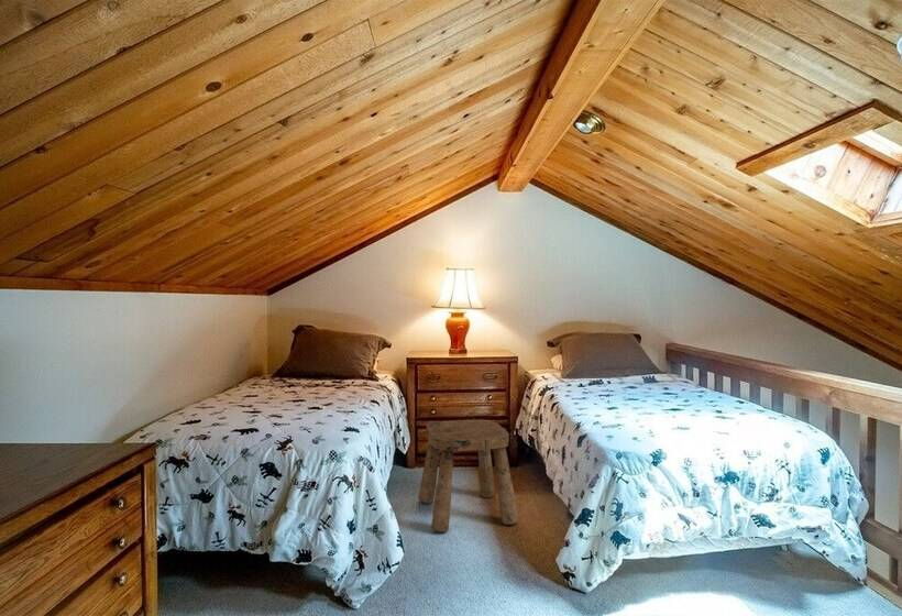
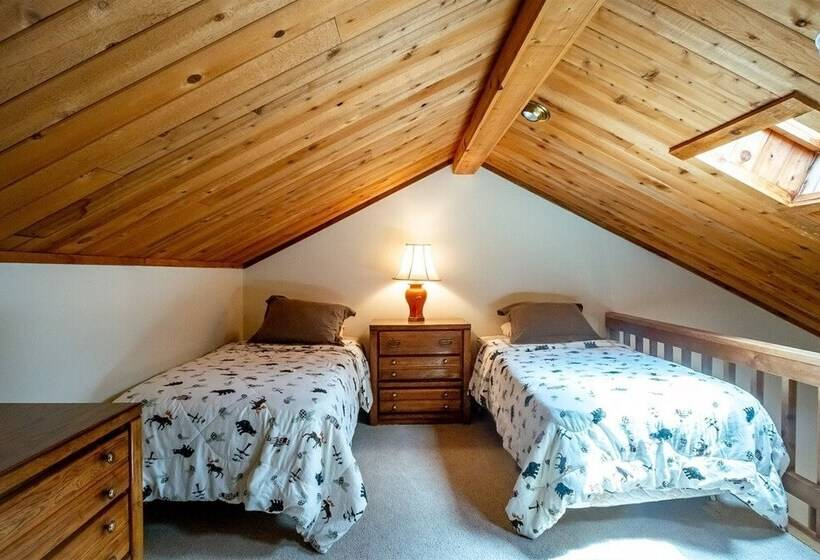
- stool (479, 470)
